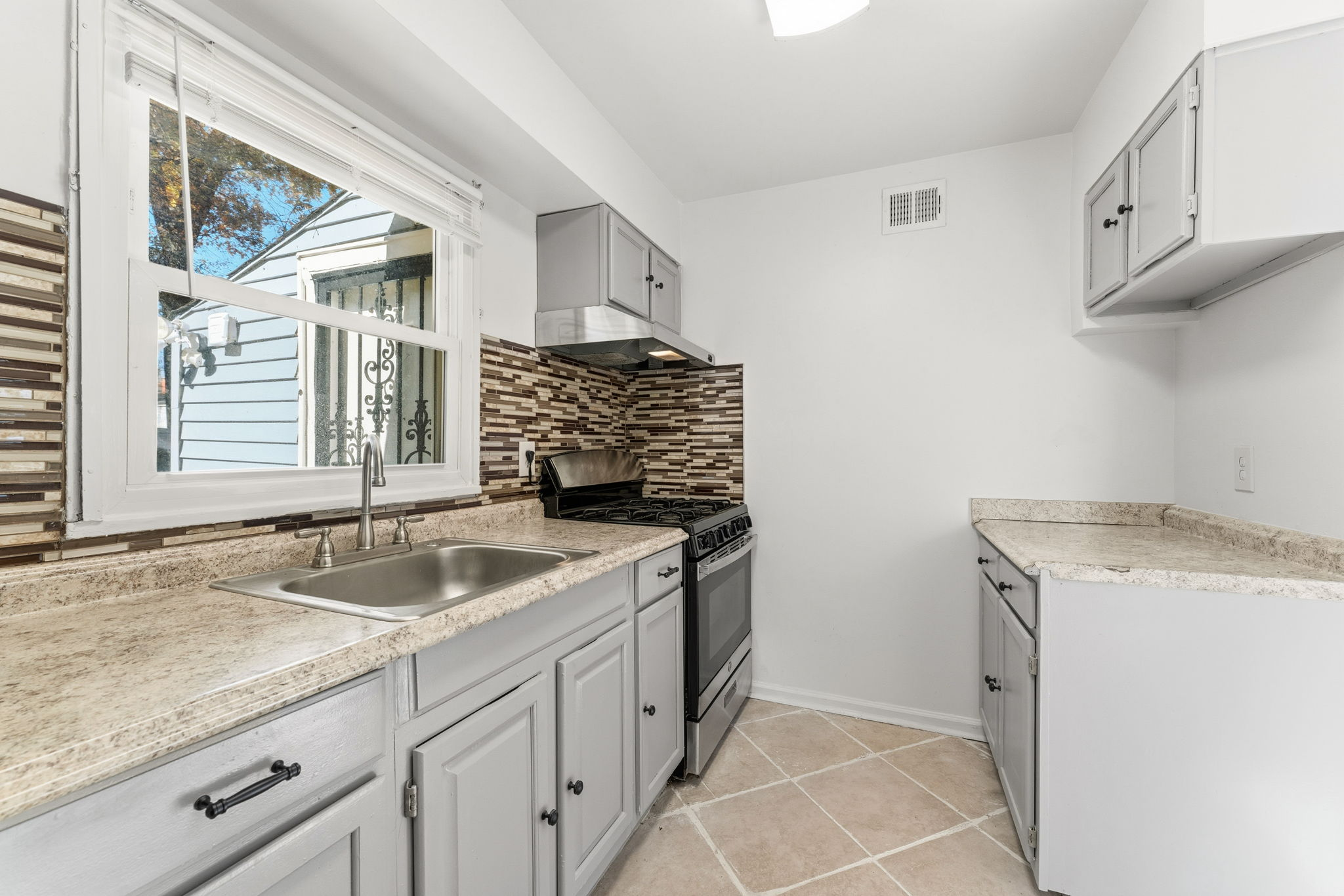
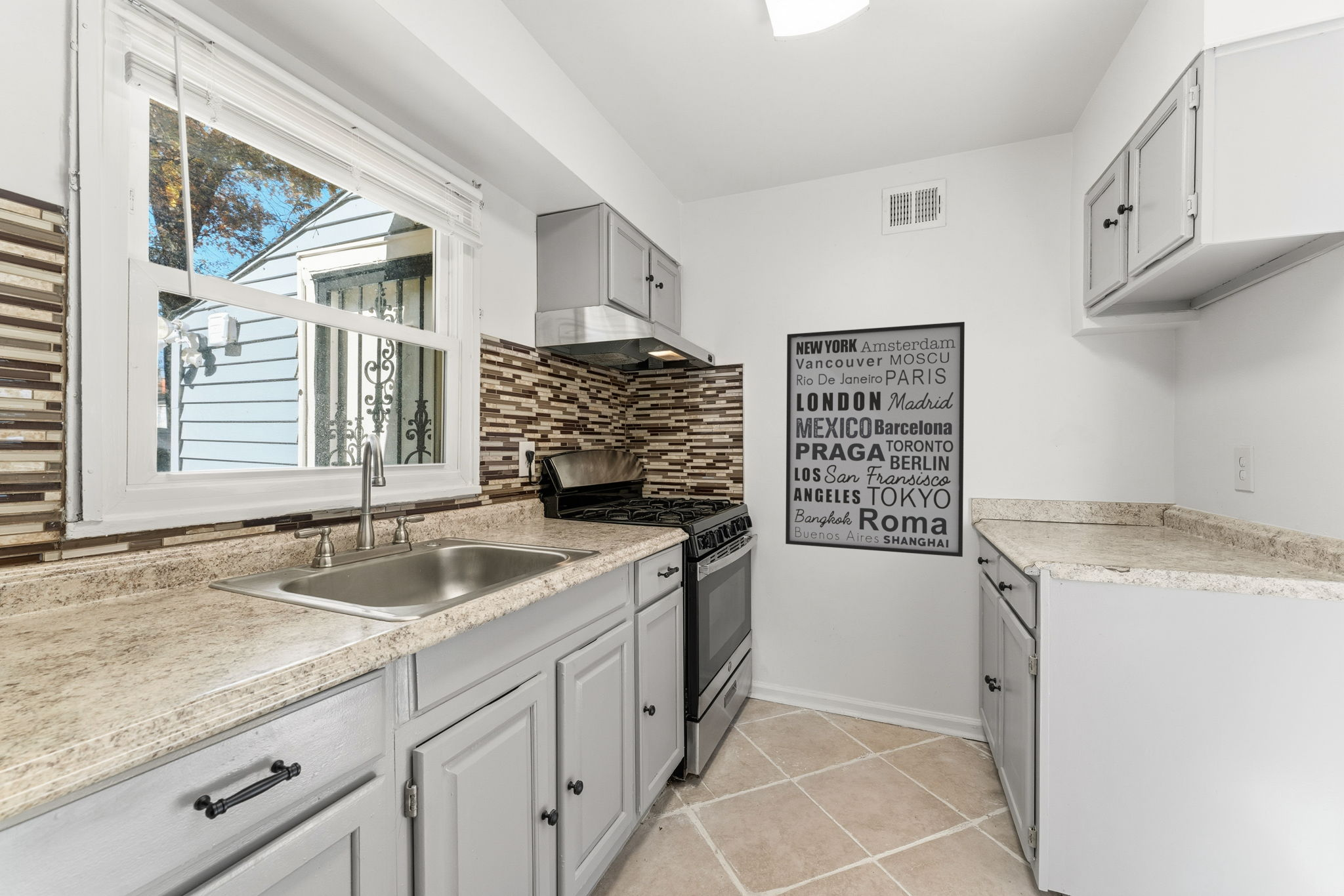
+ wall art (870, 439)
